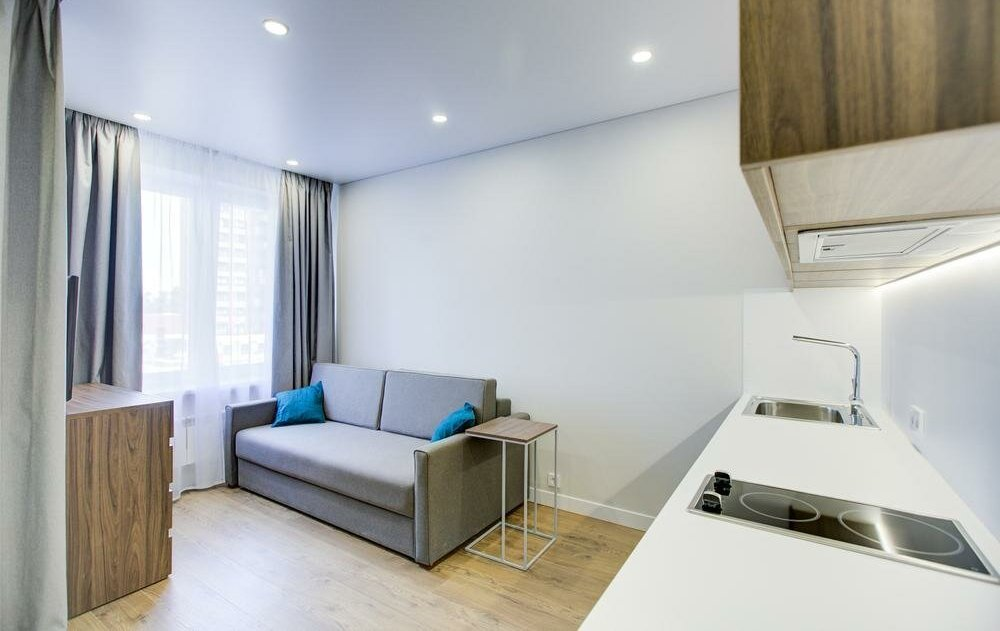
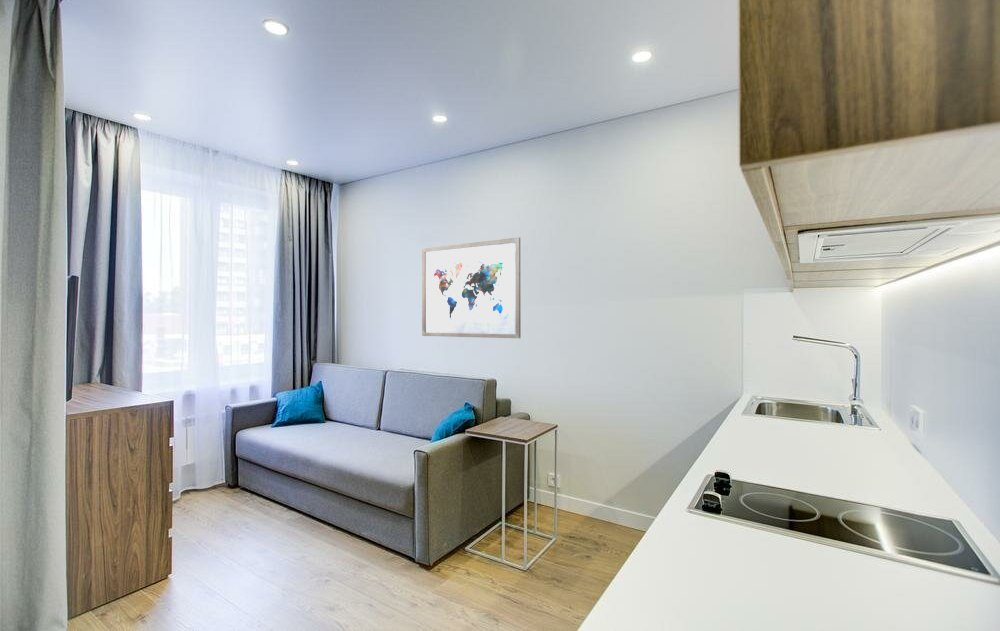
+ wall art (467, 290)
